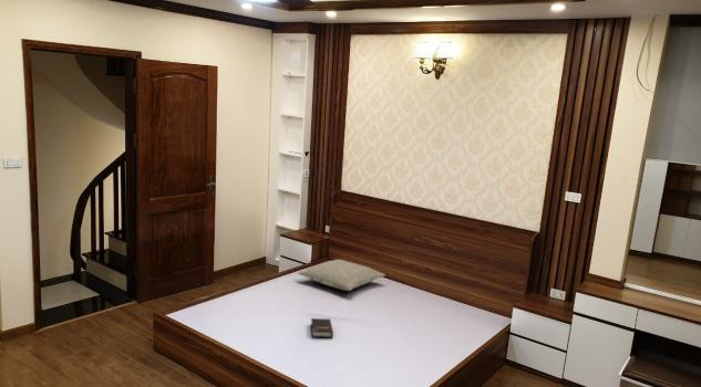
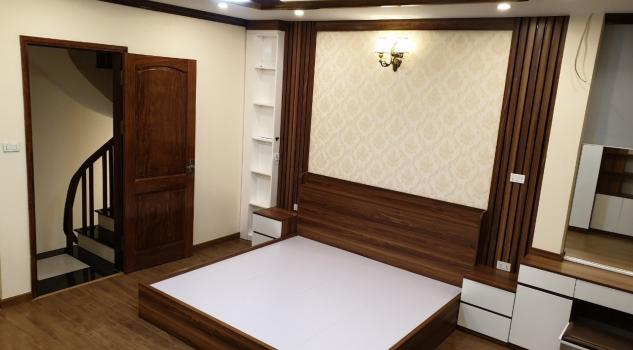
- hardback book (321, 327)
- pillow (342, 274)
